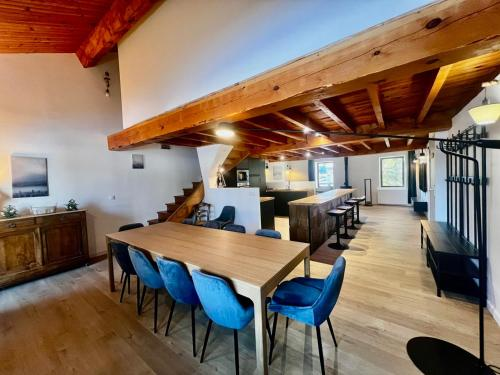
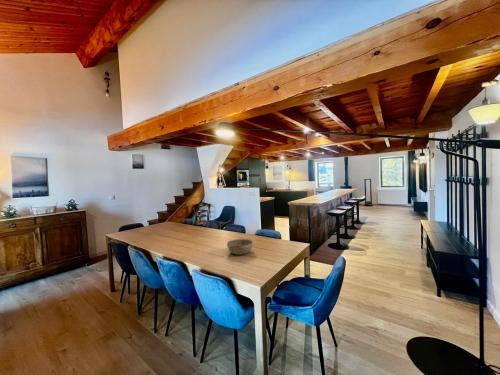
+ bowl (240, 247)
